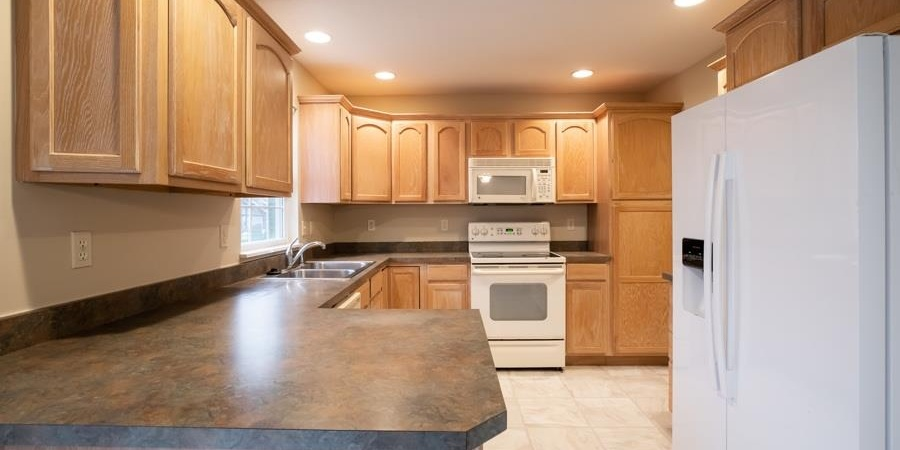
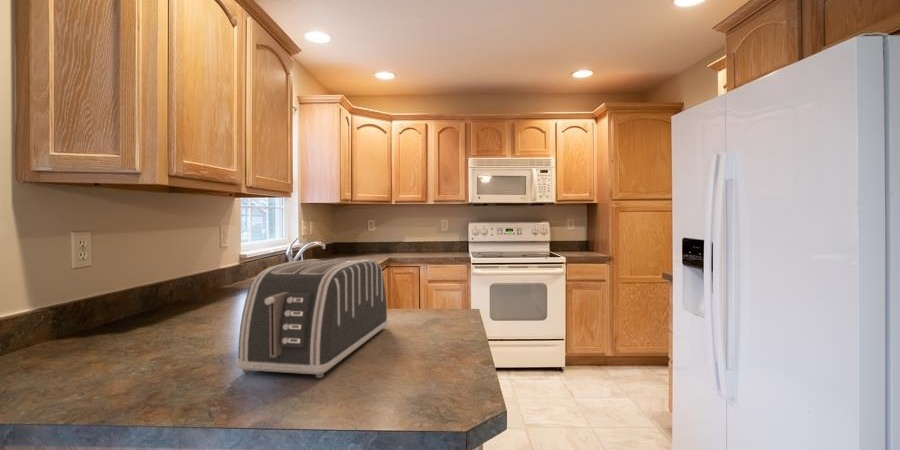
+ toaster (322, 305)
